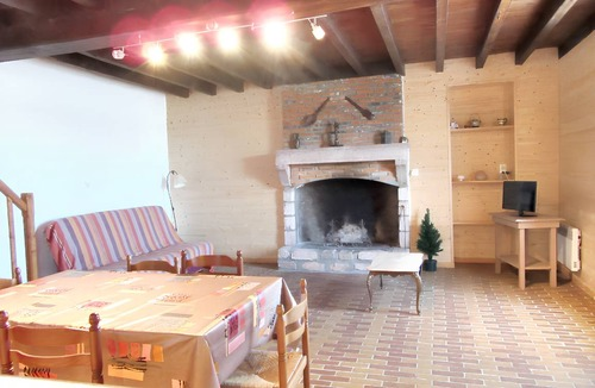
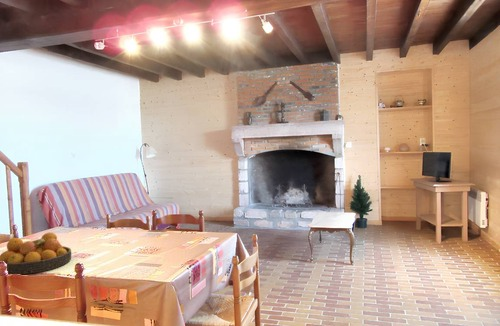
+ fruit bowl (35, 250)
